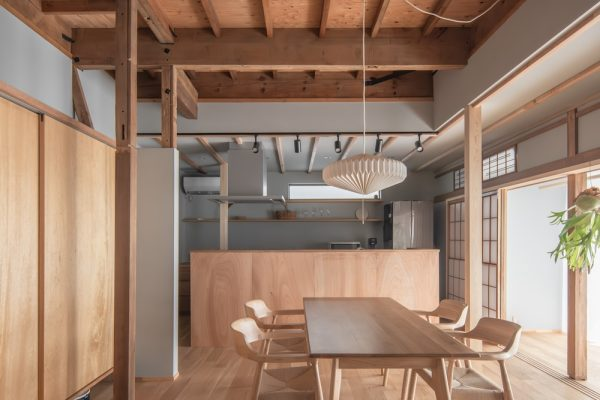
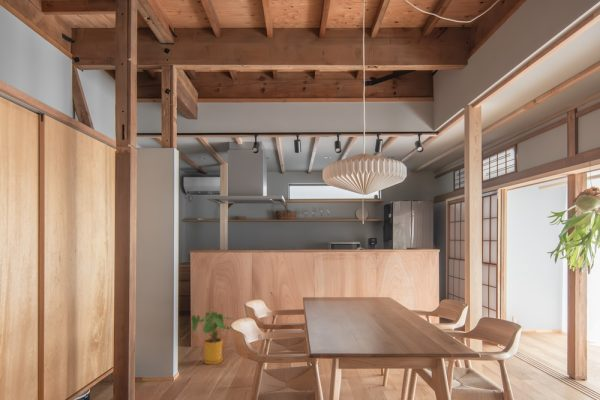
+ house plant (214, 335)
